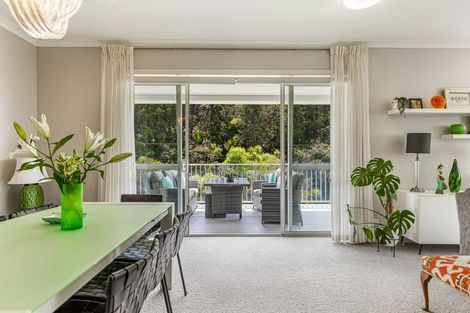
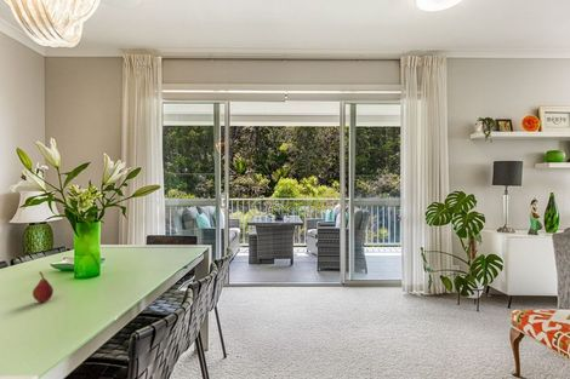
+ fruit (42, 286)
